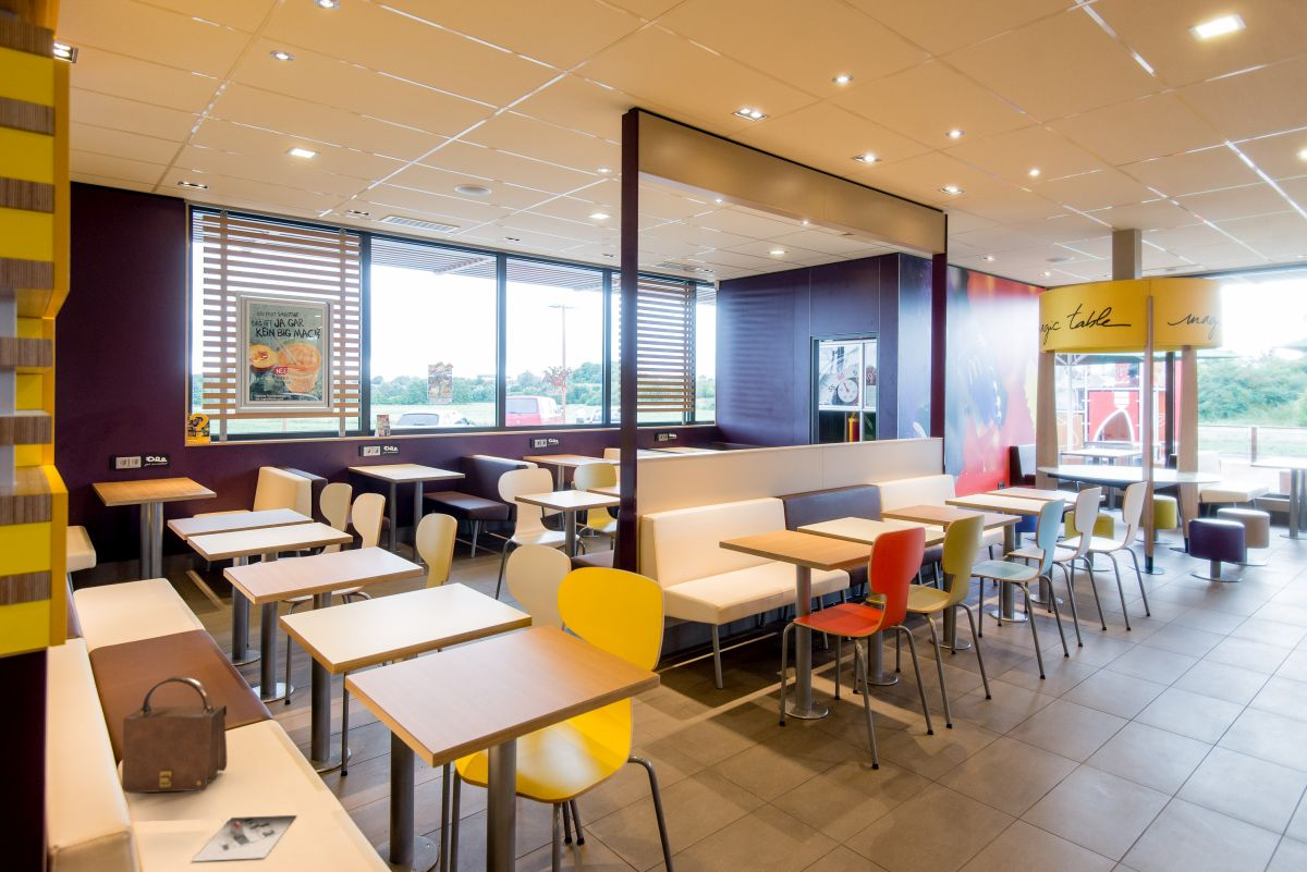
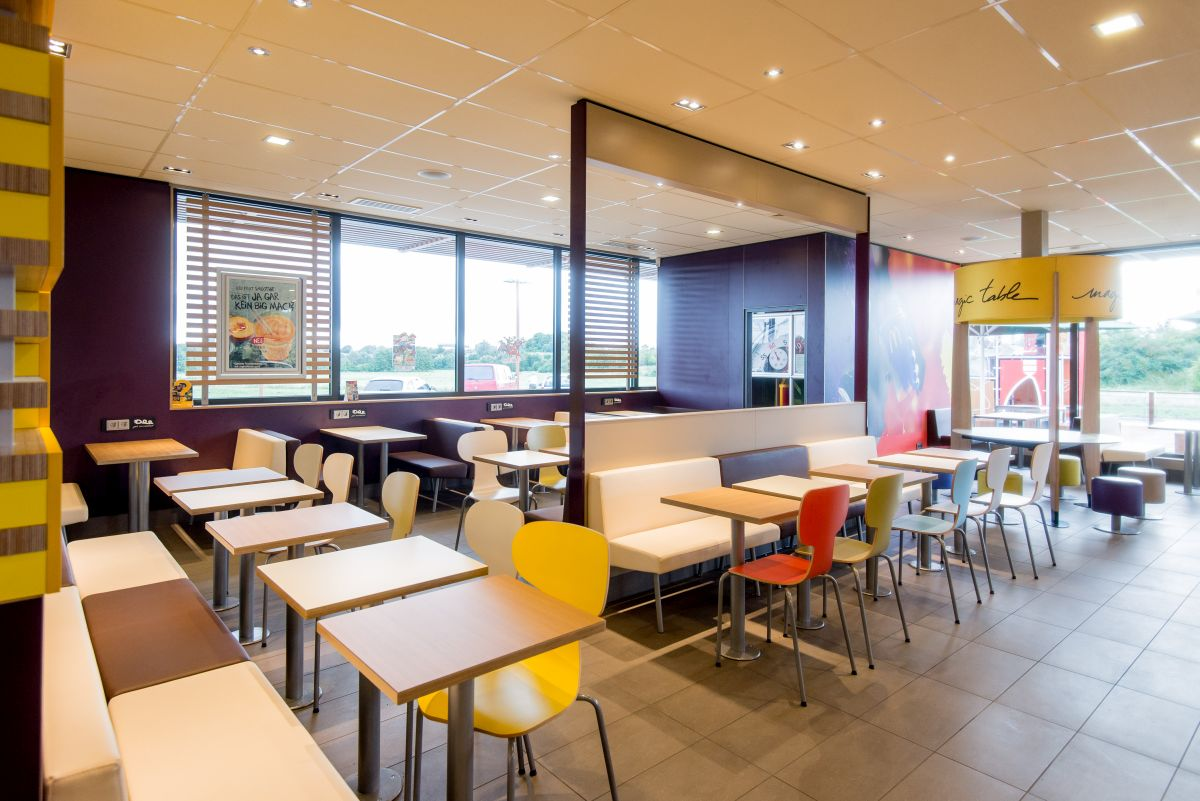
- architectural model (253, 825)
- handbag (175, 729)
